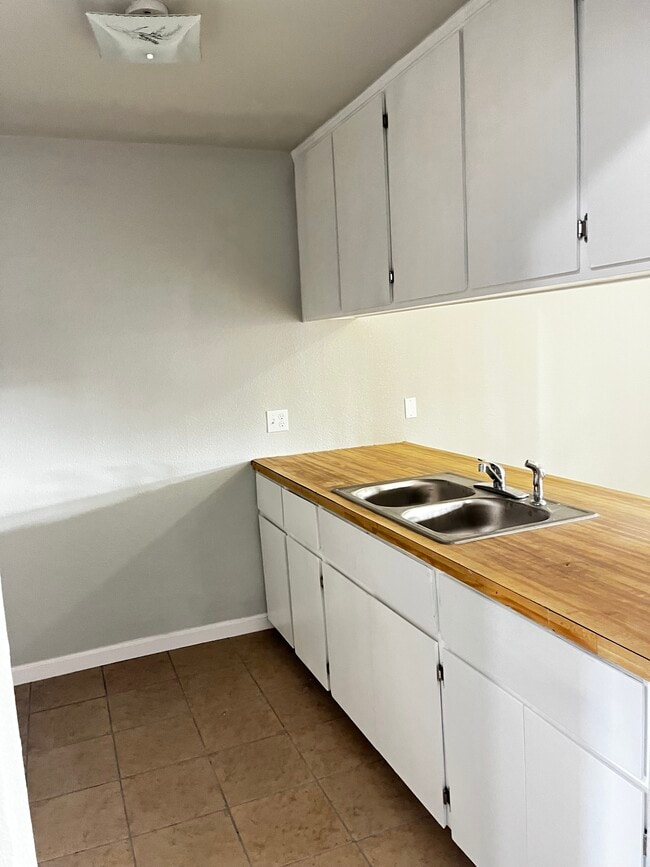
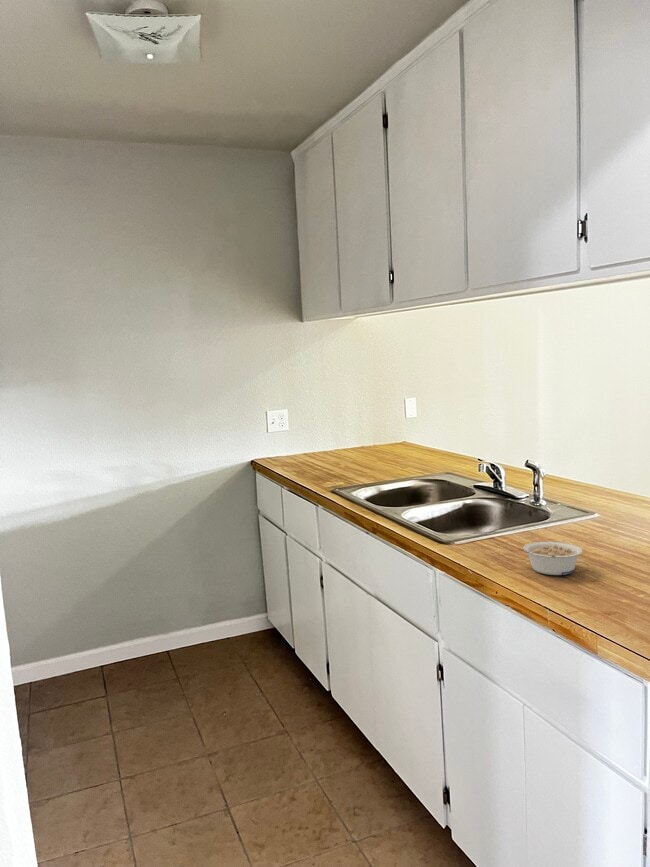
+ legume (554, 557)
